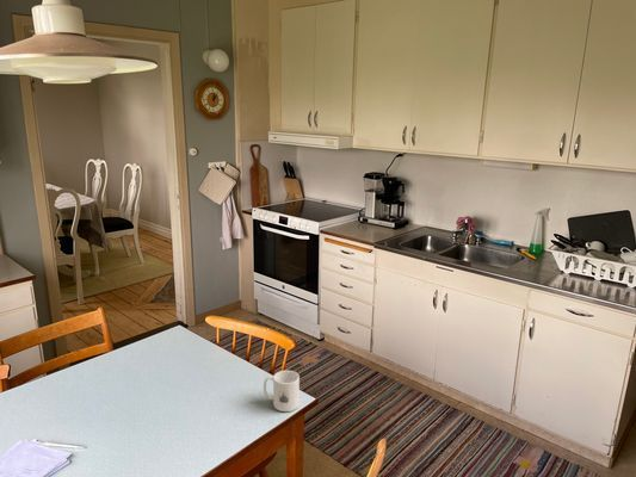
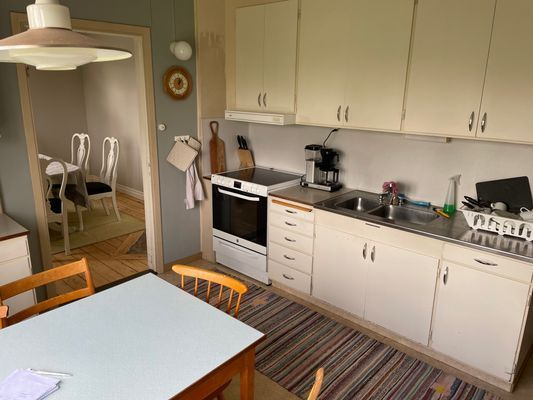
- mug (280, 389)
